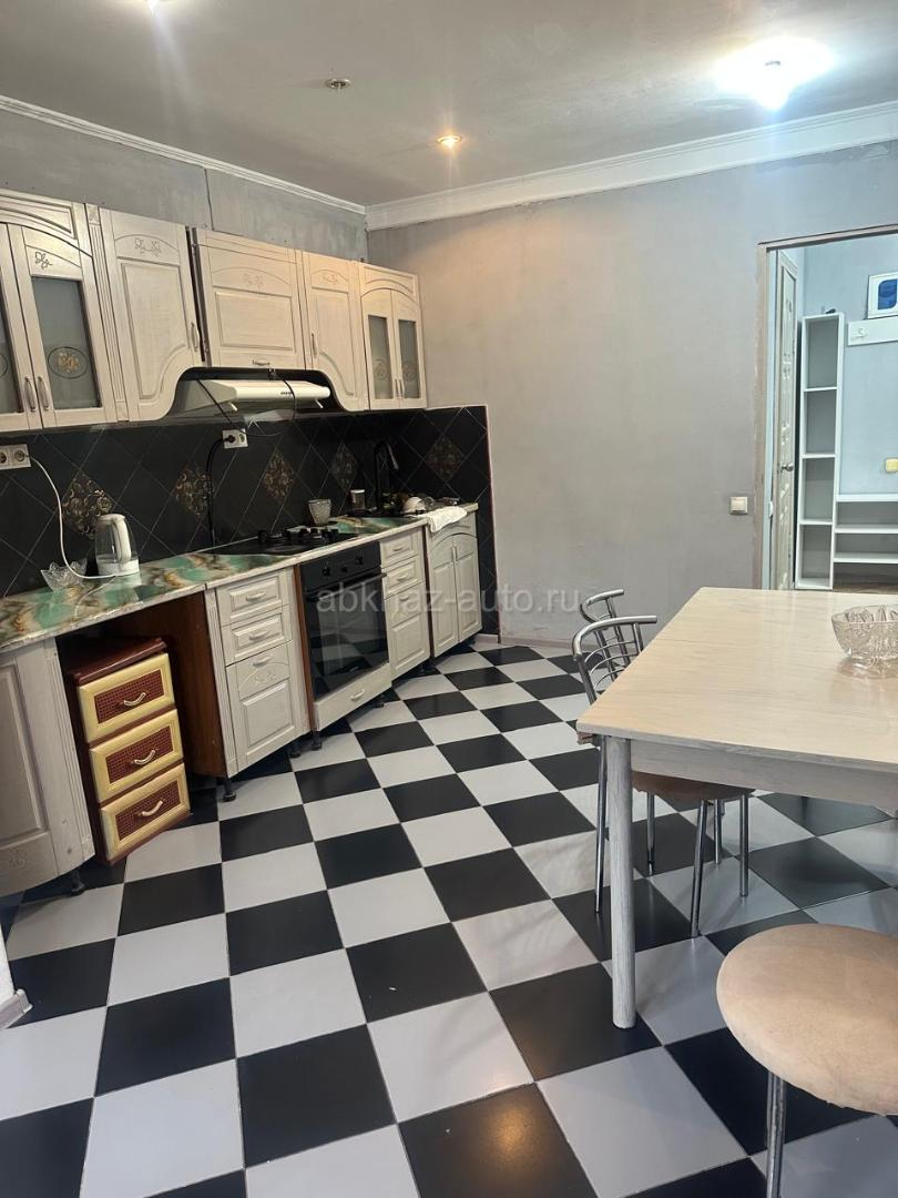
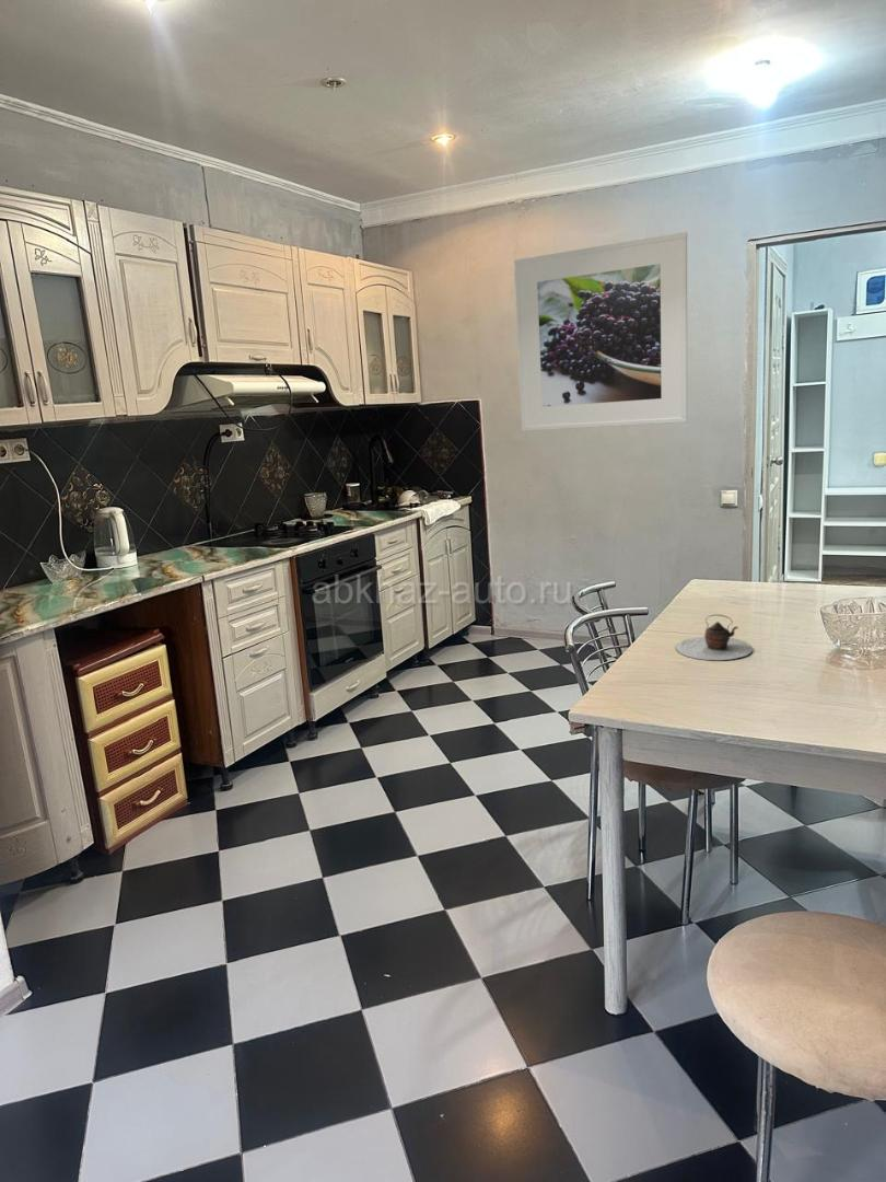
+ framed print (598, 338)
+ teapot (713, 631)
